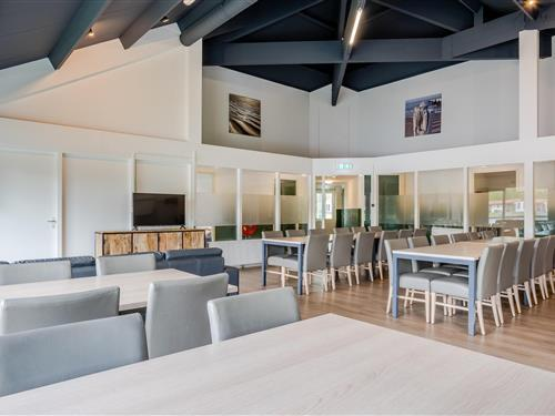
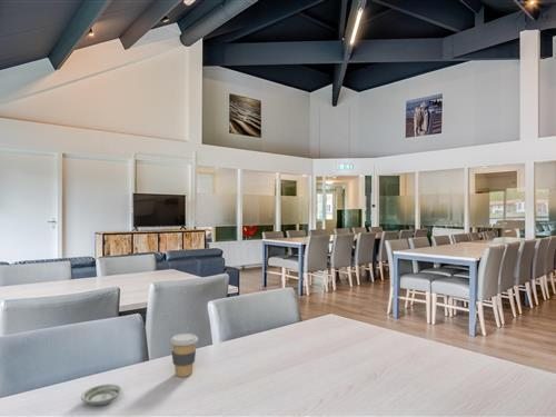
+ coffee cup (183, 355)
+ saucer (101, 396)
